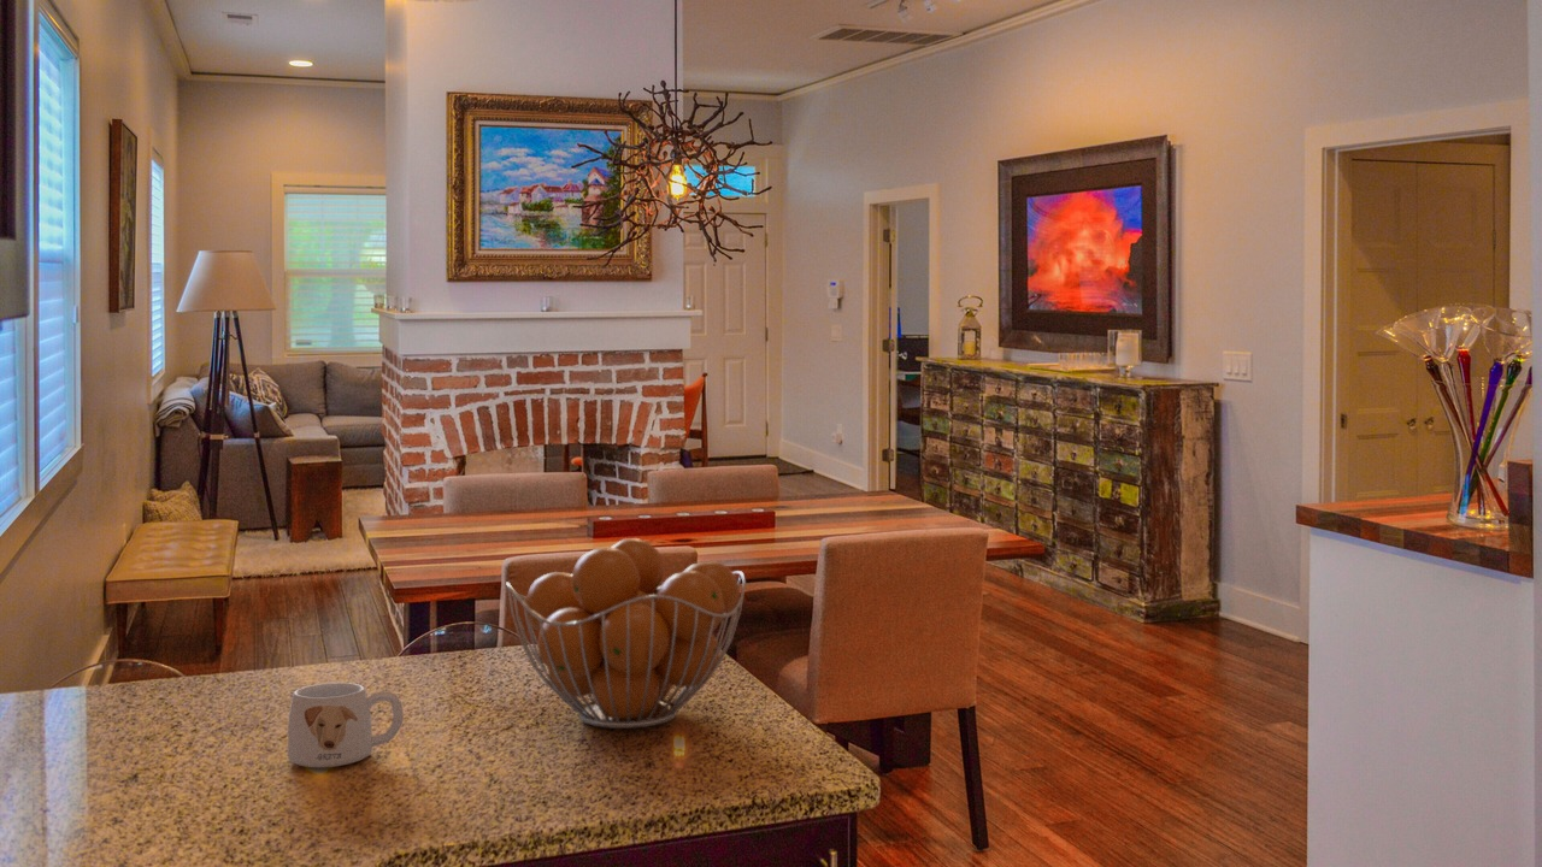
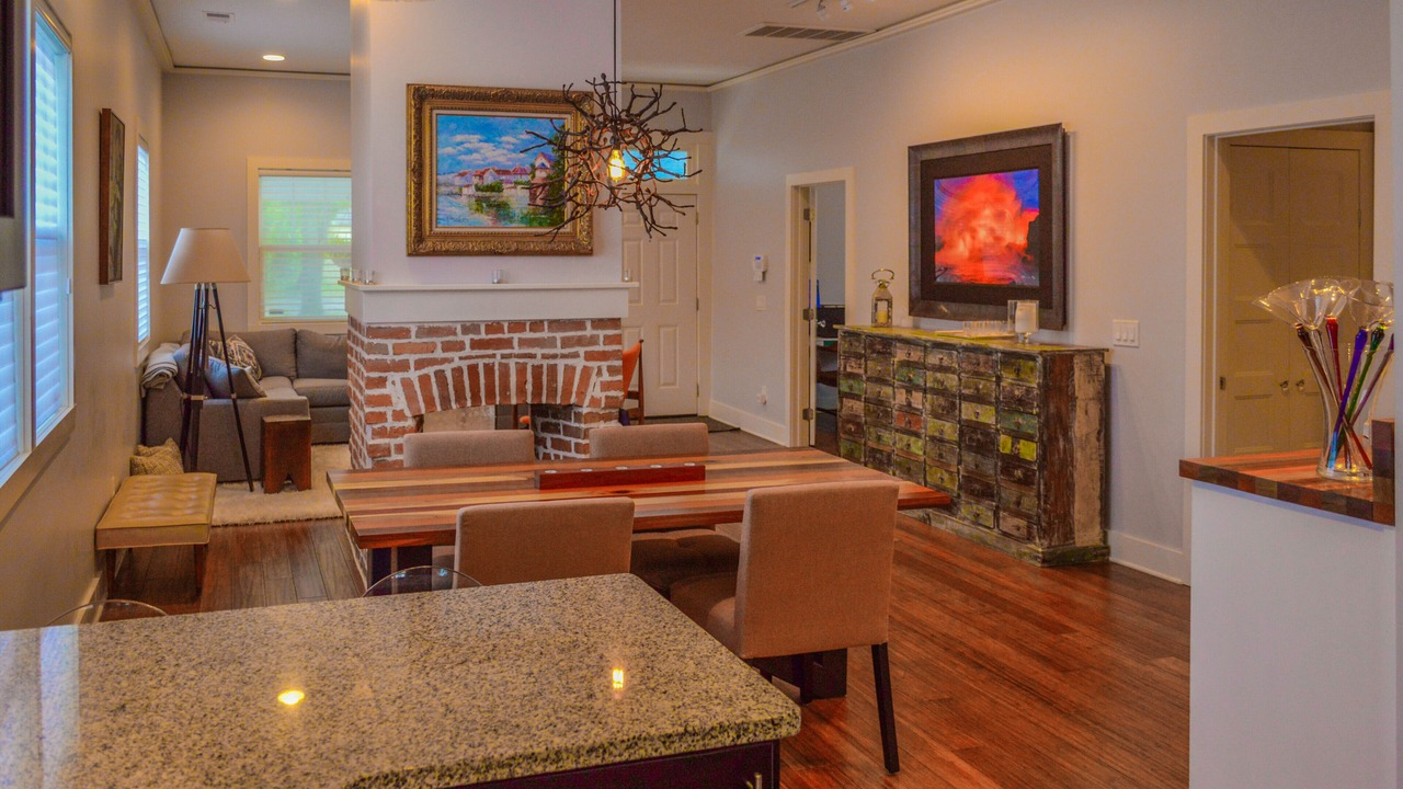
- fruit basket (628, 629)
- mug (346, 722)
